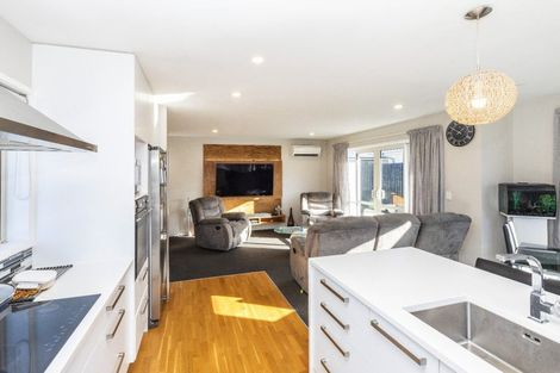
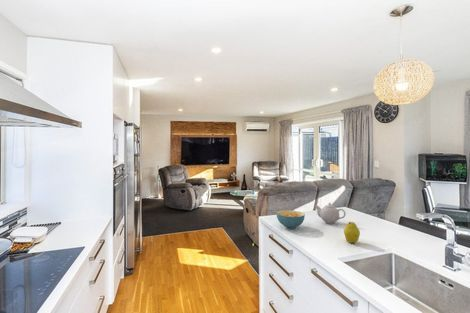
+ fruit (351, 231)
+ teapot (329, 212)
+ cereal bowl (290, 220)
